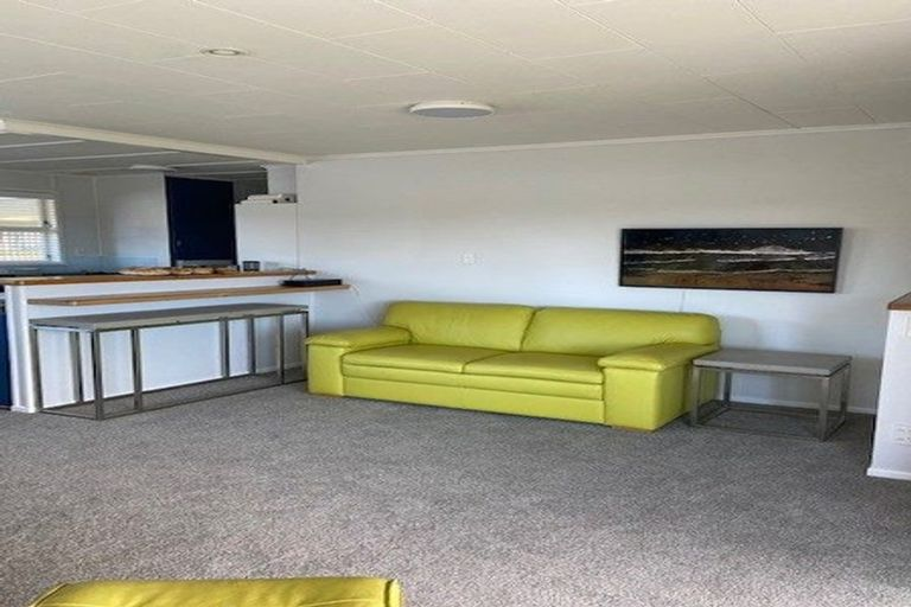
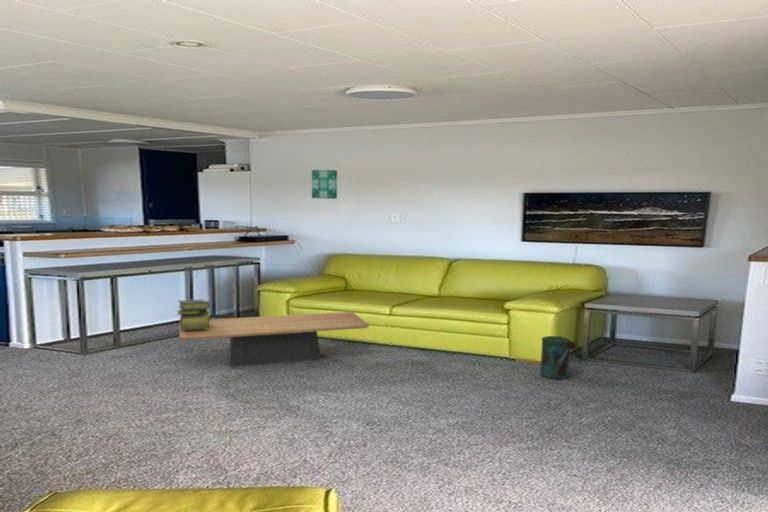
+ coffee table (274, 341)
+ stack of books (193, 313)
+ wall art (324, 184)
+ watering can (558, 356)
